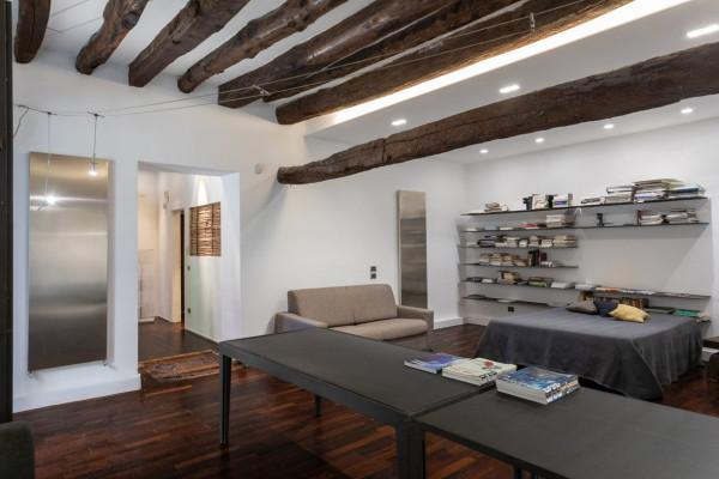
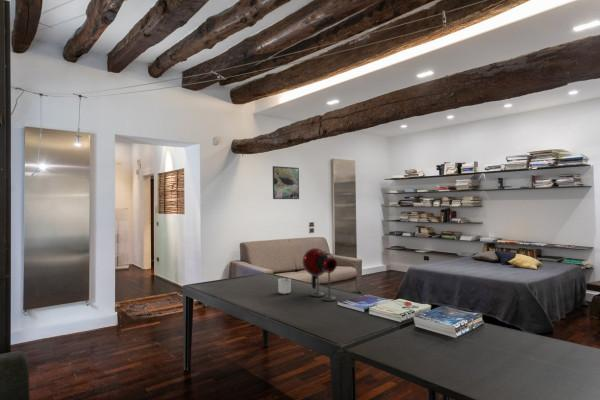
+ desk lamp (307, 271)
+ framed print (286, 183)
